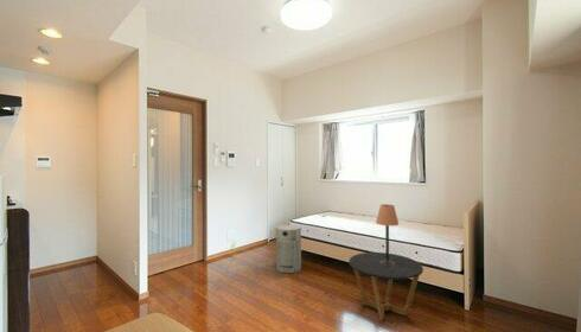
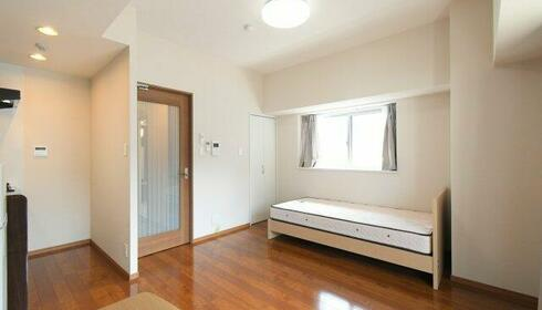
- table lamp (387, 234)
- fan (288, 248)
- side table (388, 286)
